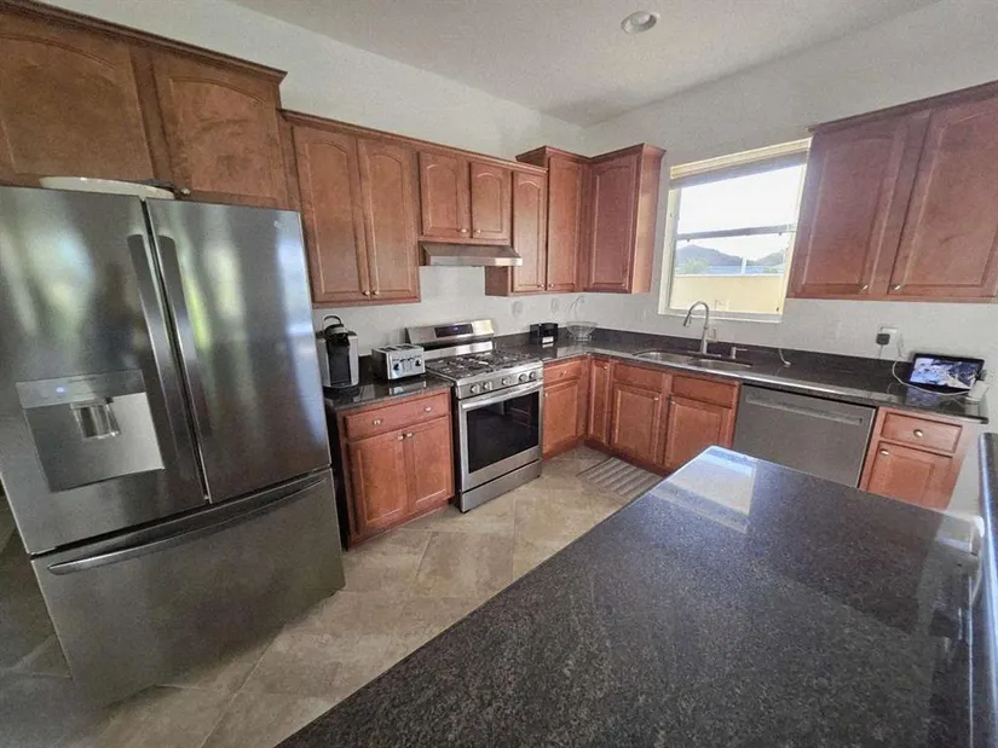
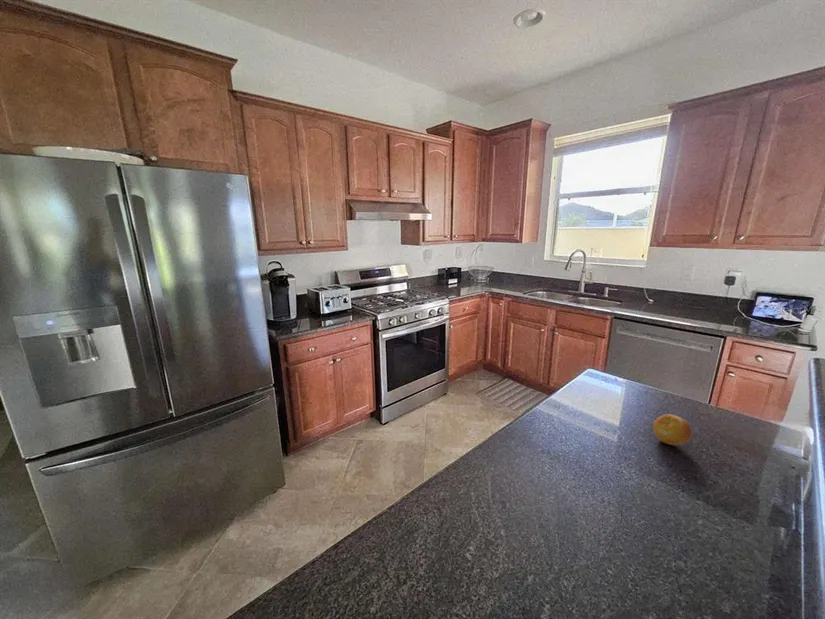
+ fruit (671, 429)
